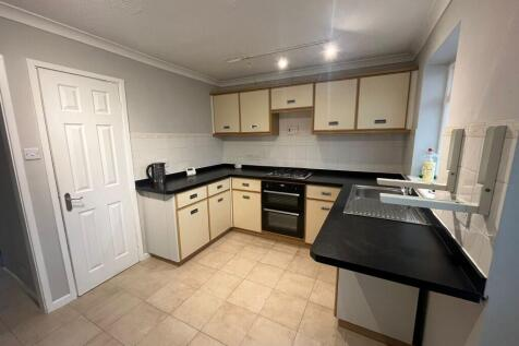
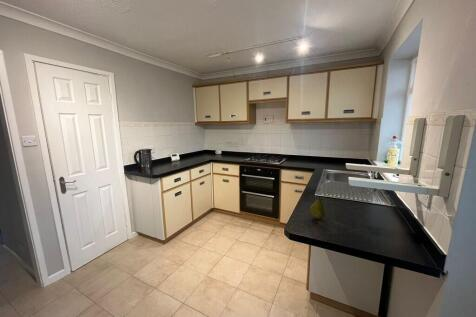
+ fruit (318, 208)
